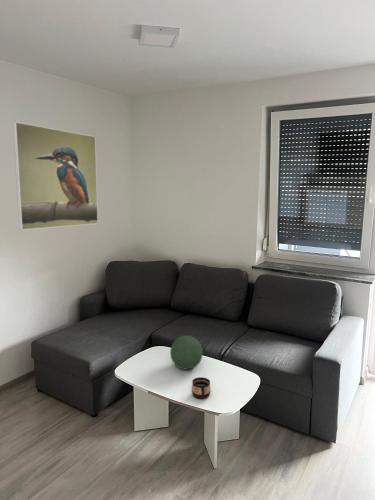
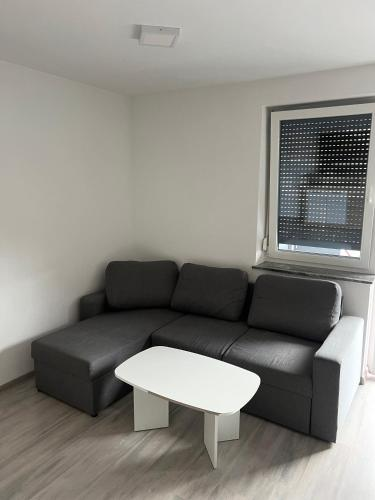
- decorative orb (186, 352)
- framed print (60, 179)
- cup (200, 388)
